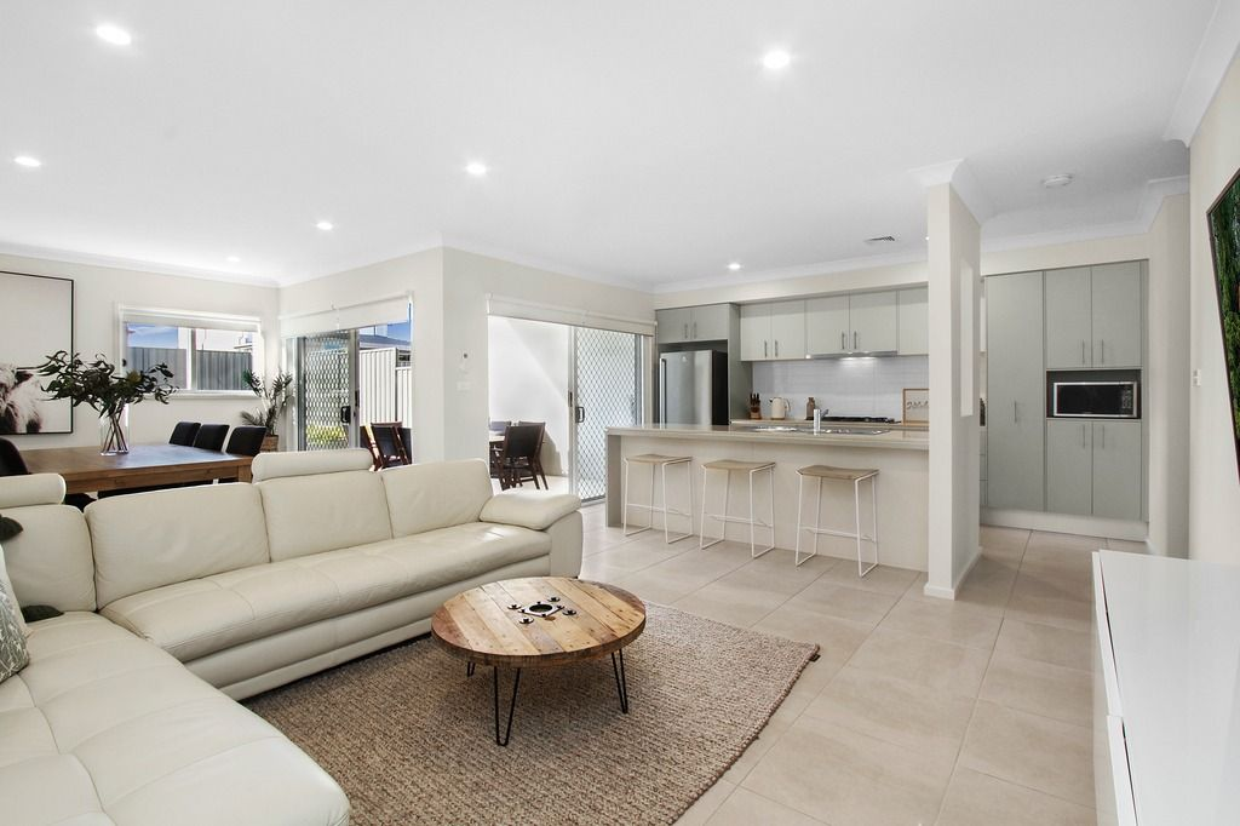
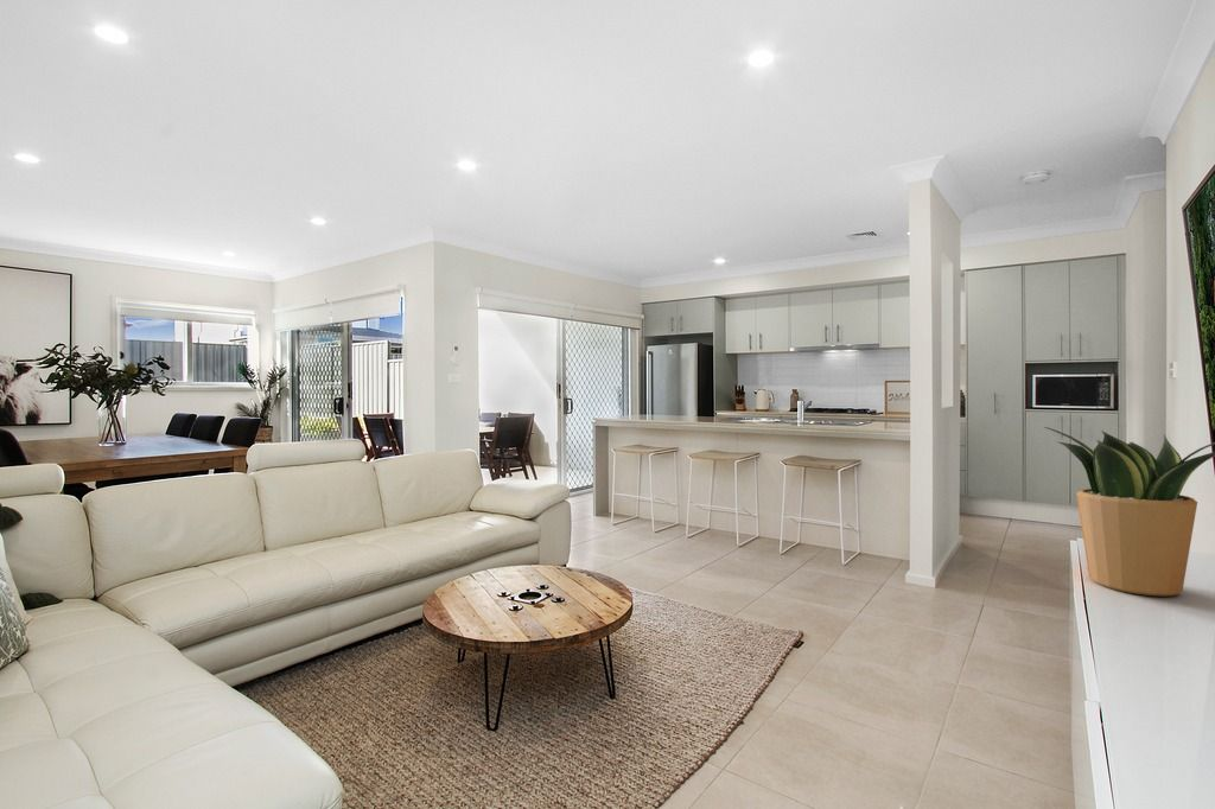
+ potted plant (1133, 508)
